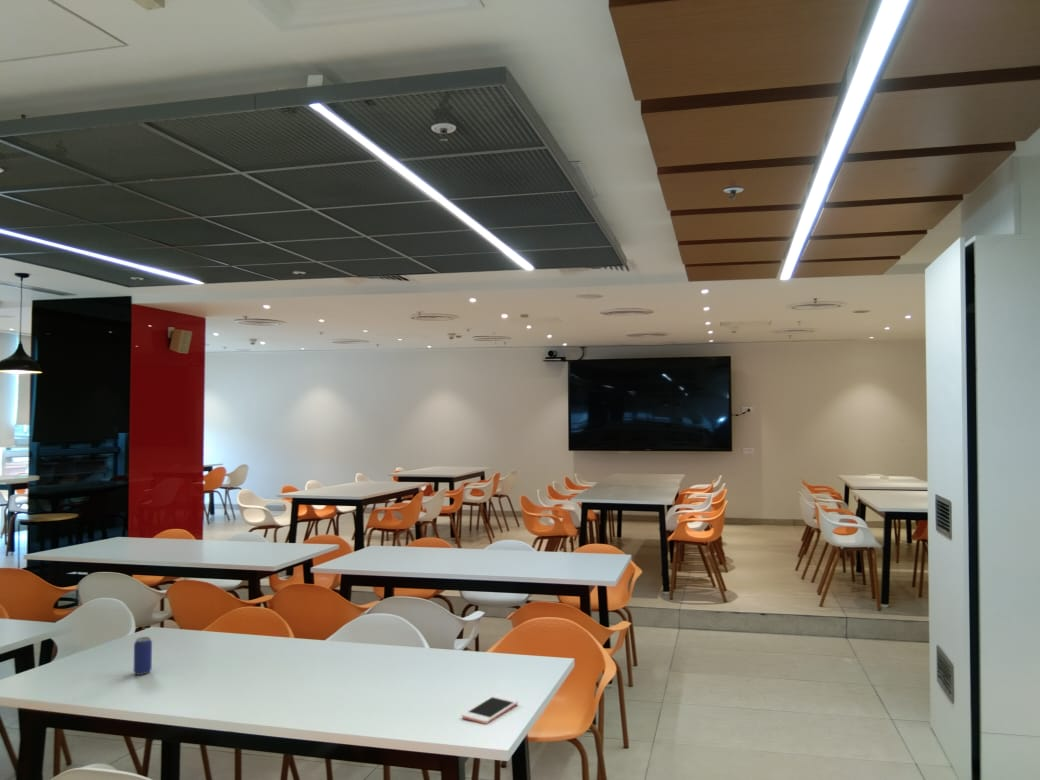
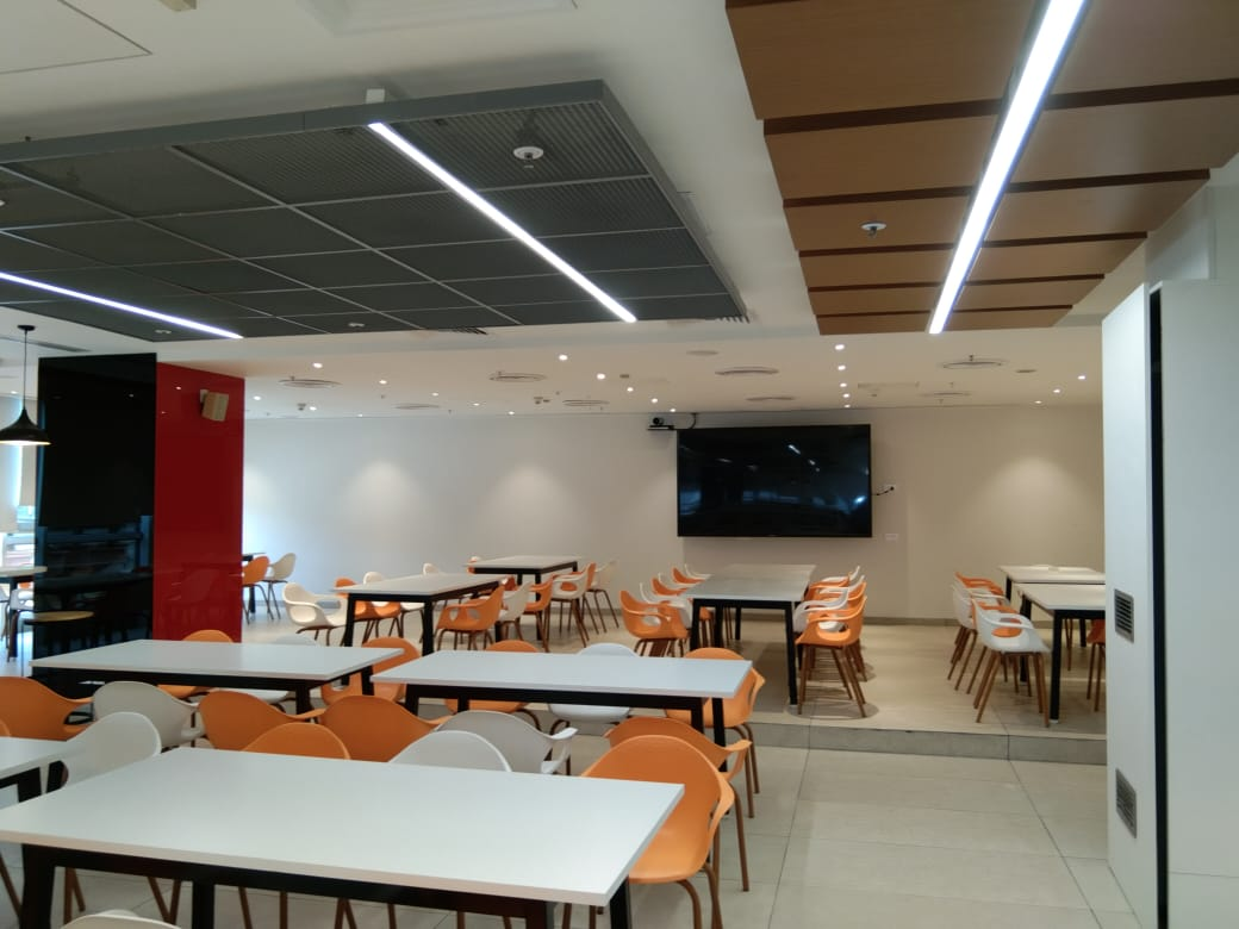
- beverage can (142, 655)
- cell phone (490, 709)
